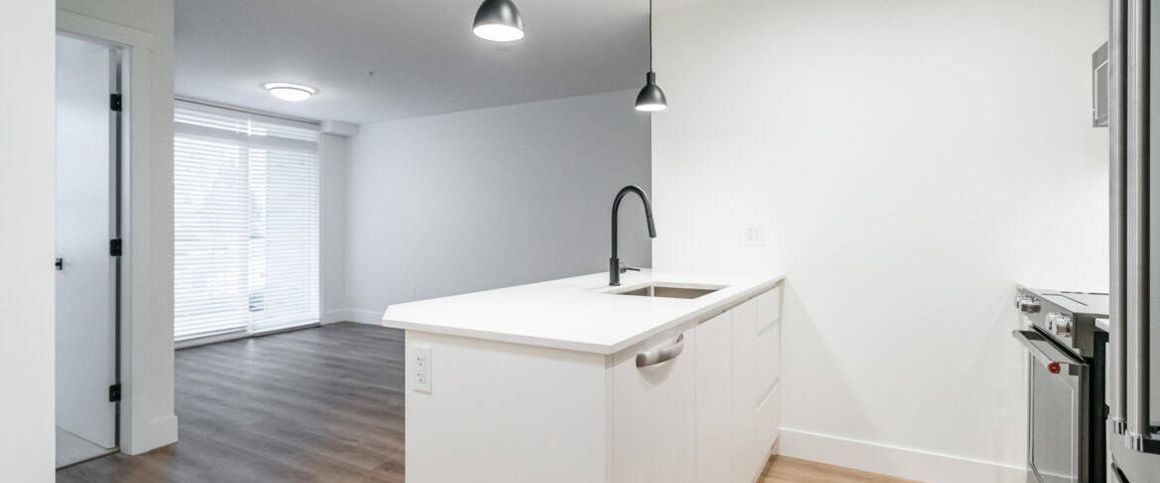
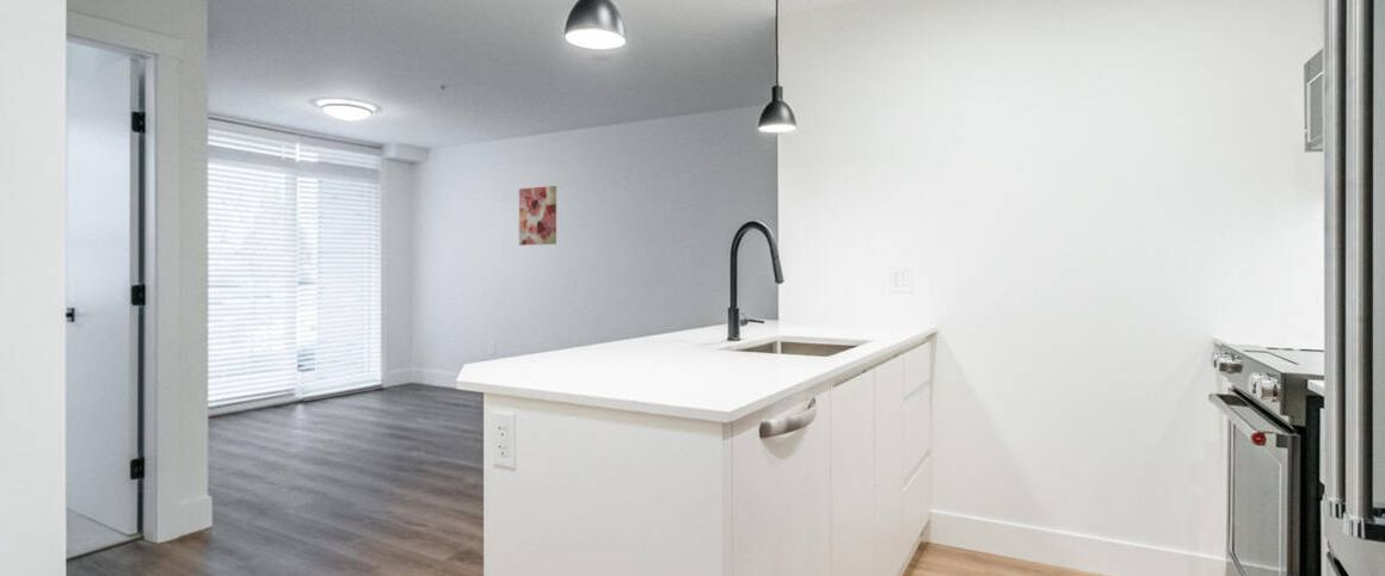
+ wall art (537, 216)
